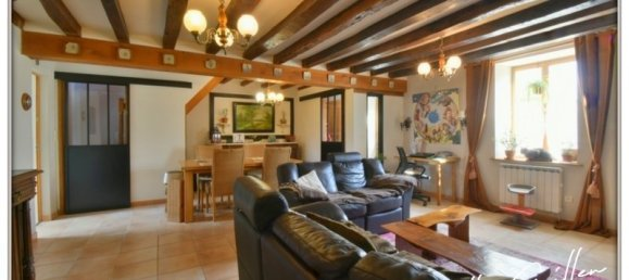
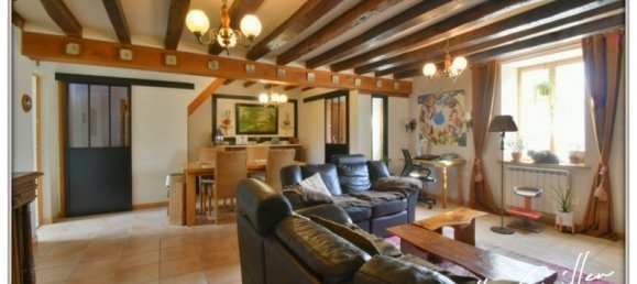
+ house plant (564, 205)
+ floor lamp (502, 173)
